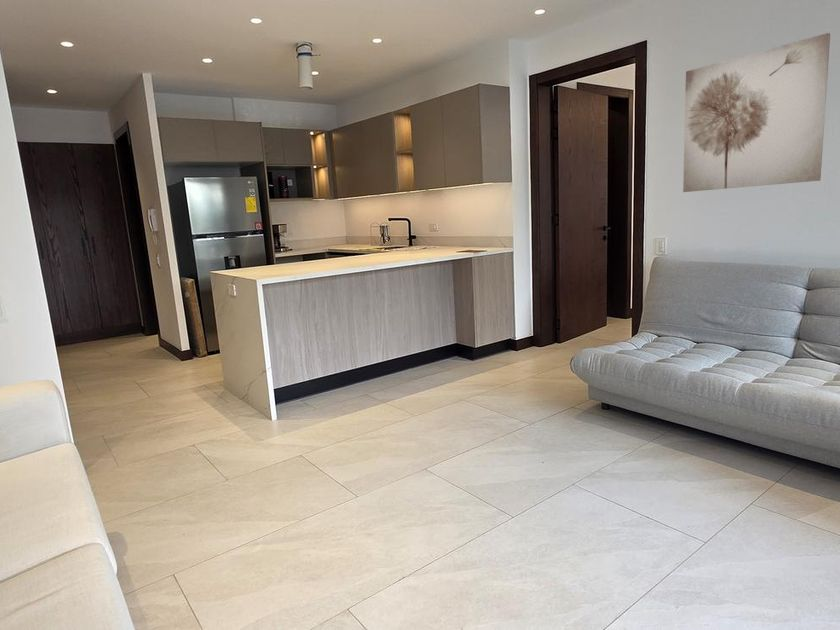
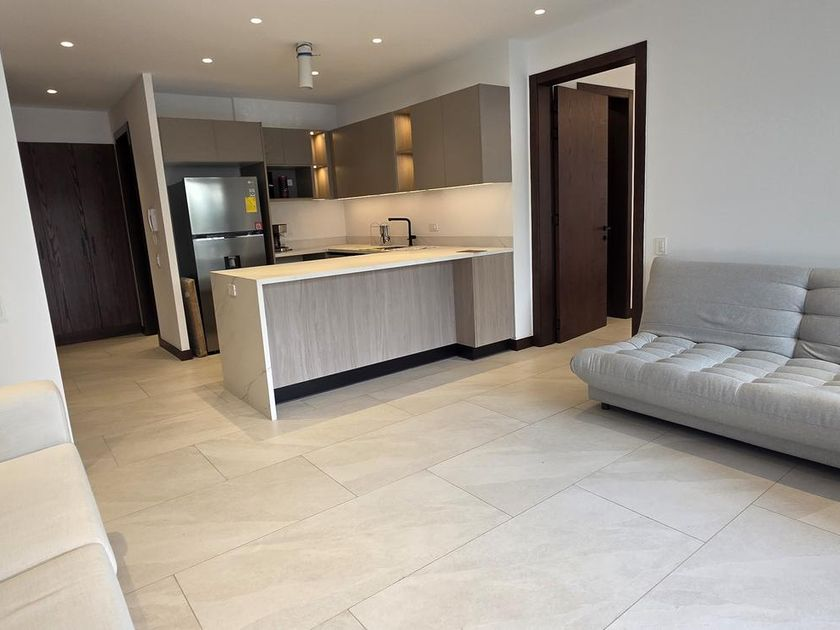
- wall art (748, 122)
